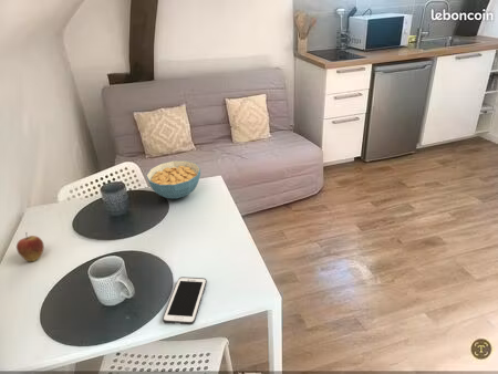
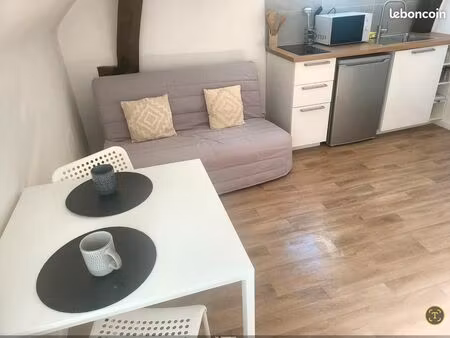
- fruit (30, 246)
- cereal bowl (175, 183)
- cell phone (186, 299)
